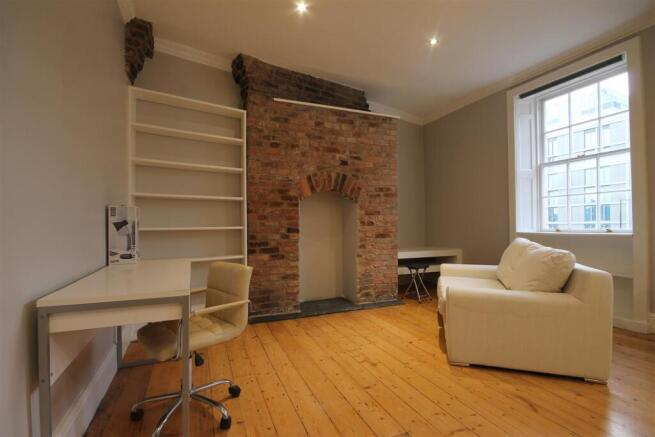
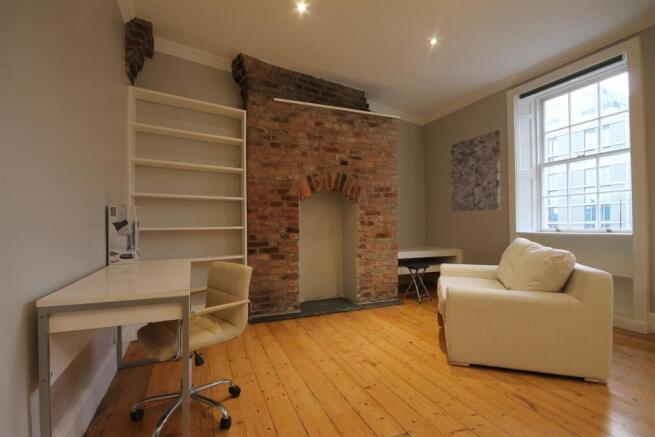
+ wall art (473, 174)
